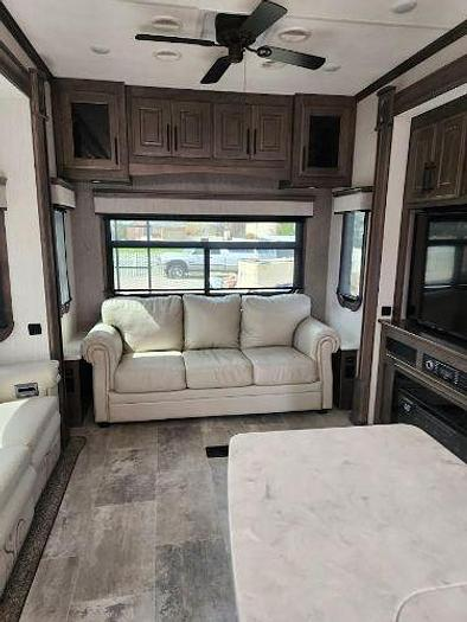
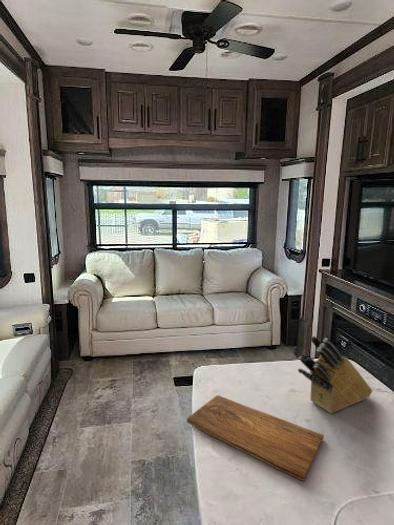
+ knife block (336, 367)
+ cutting board (252, 430)
